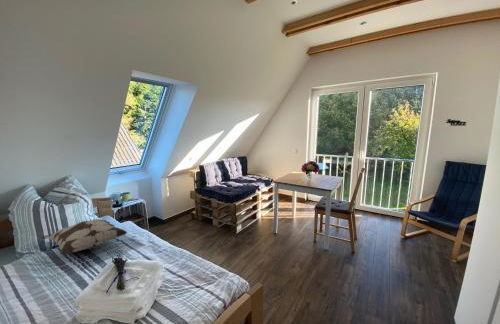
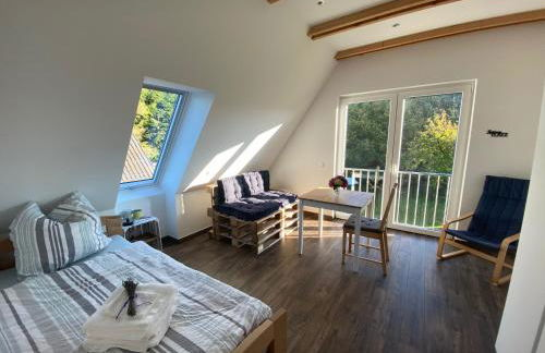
- decorative pillow (85, 234)
